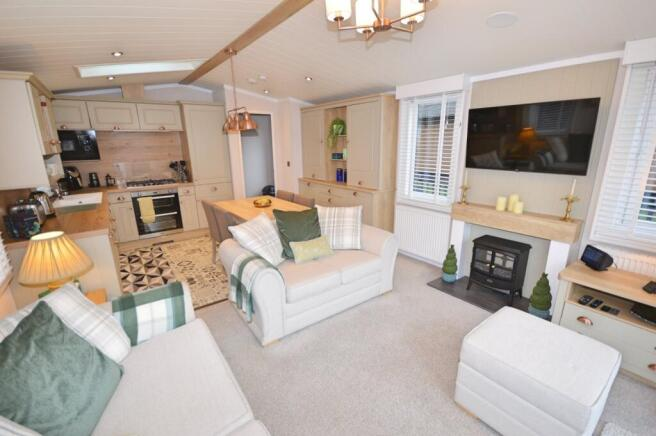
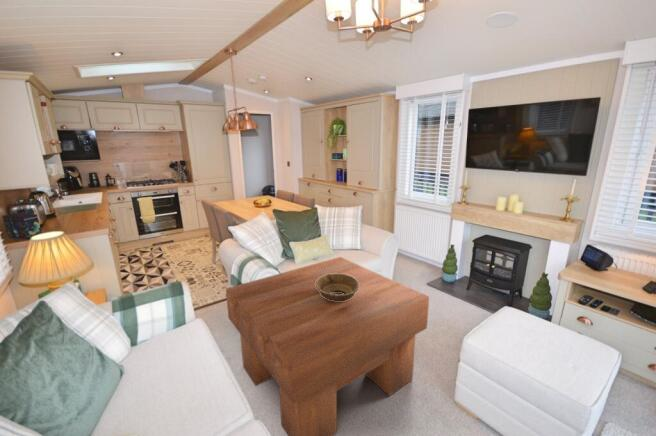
+ decorative bowl (337, 288)
+ coffee table (324, 334)
